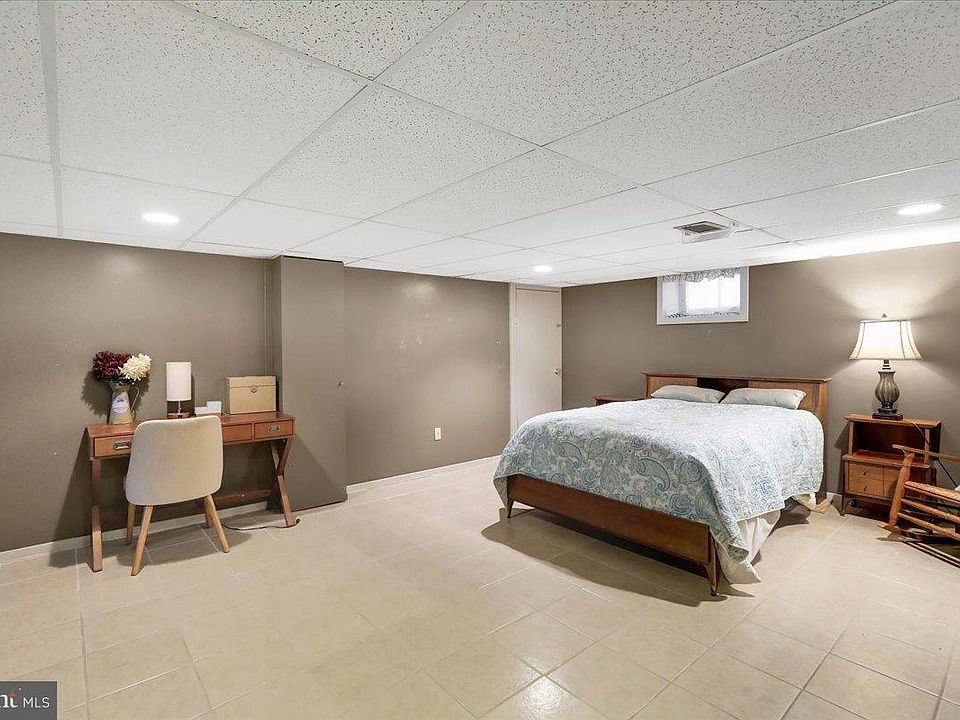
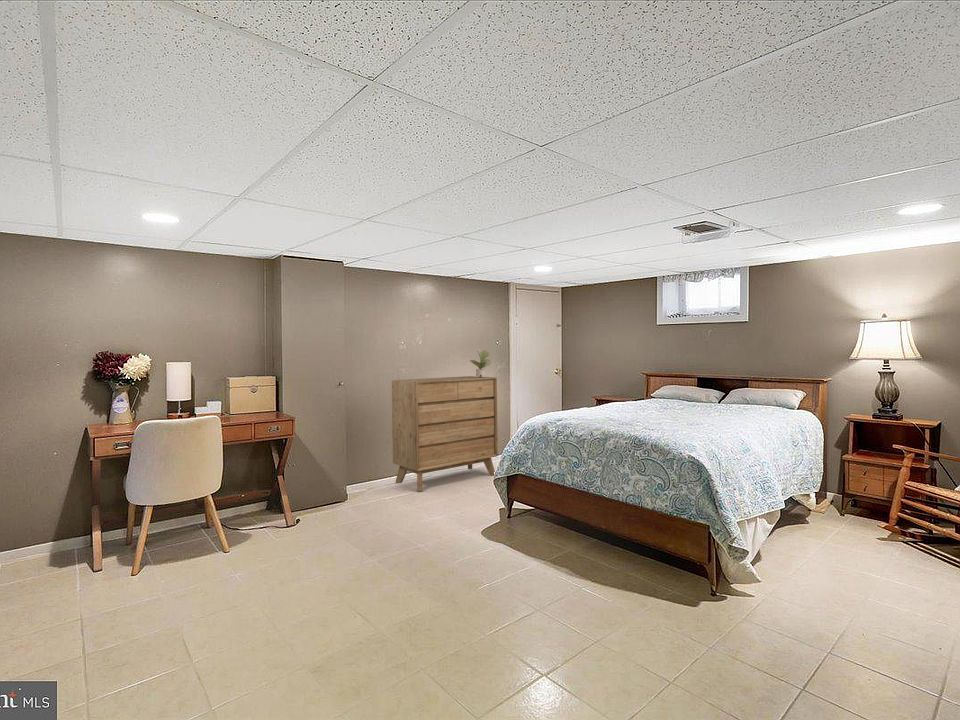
+ dresser (446, 428)
+ potted plant (481, 363)
